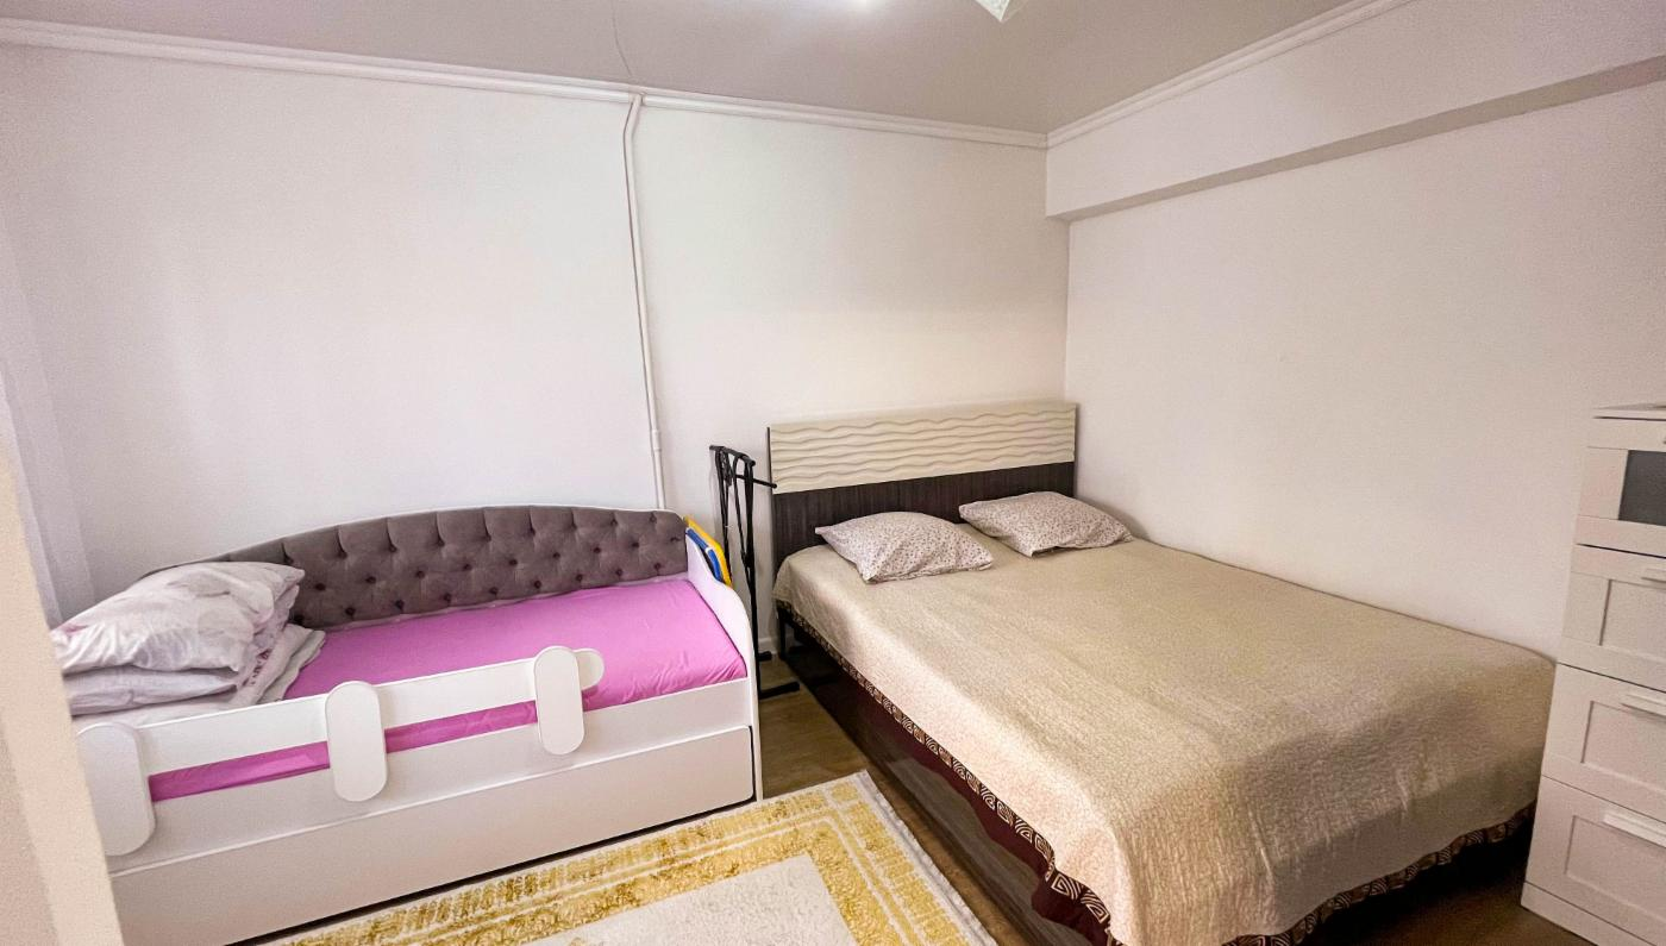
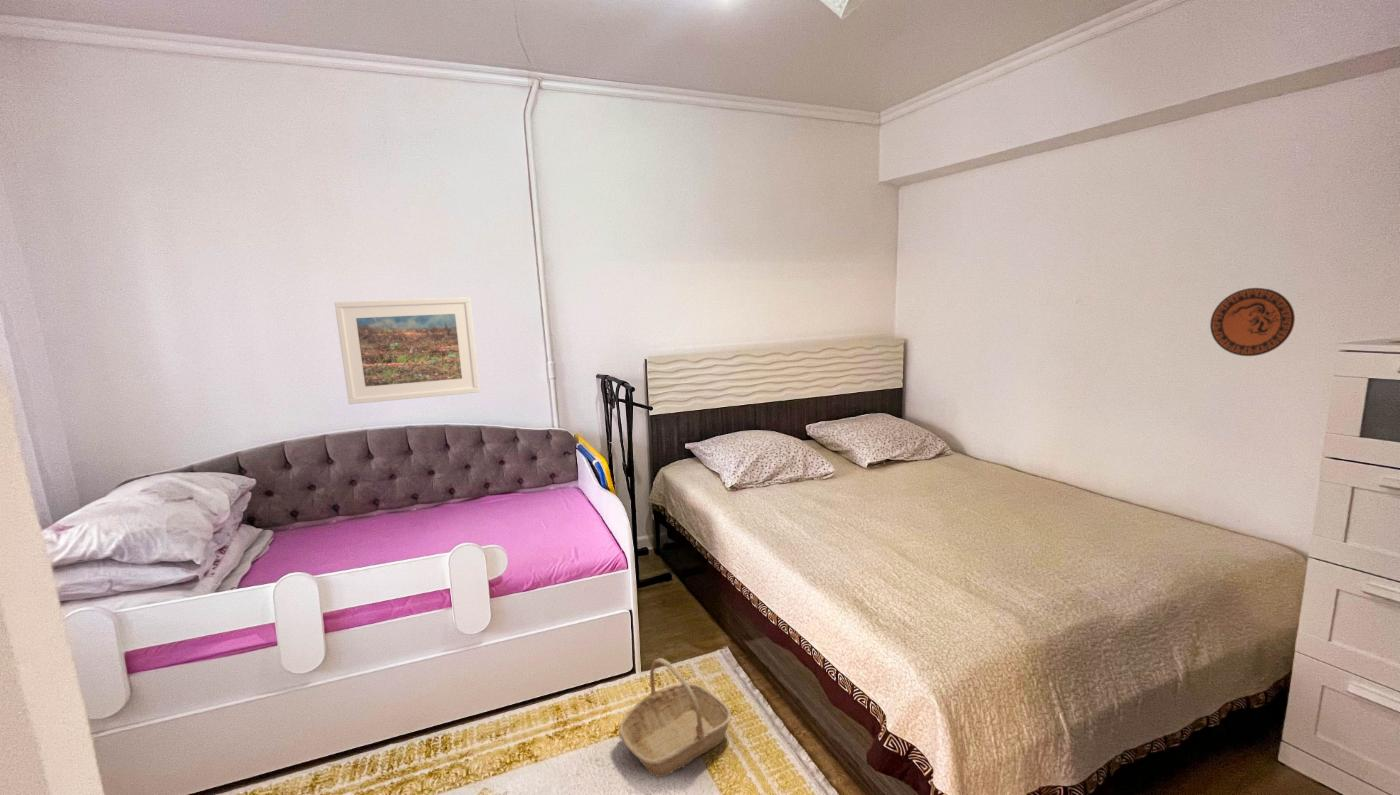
+ basket (675, 702)
+ decorative plate (1250, 322)
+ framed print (411, 349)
